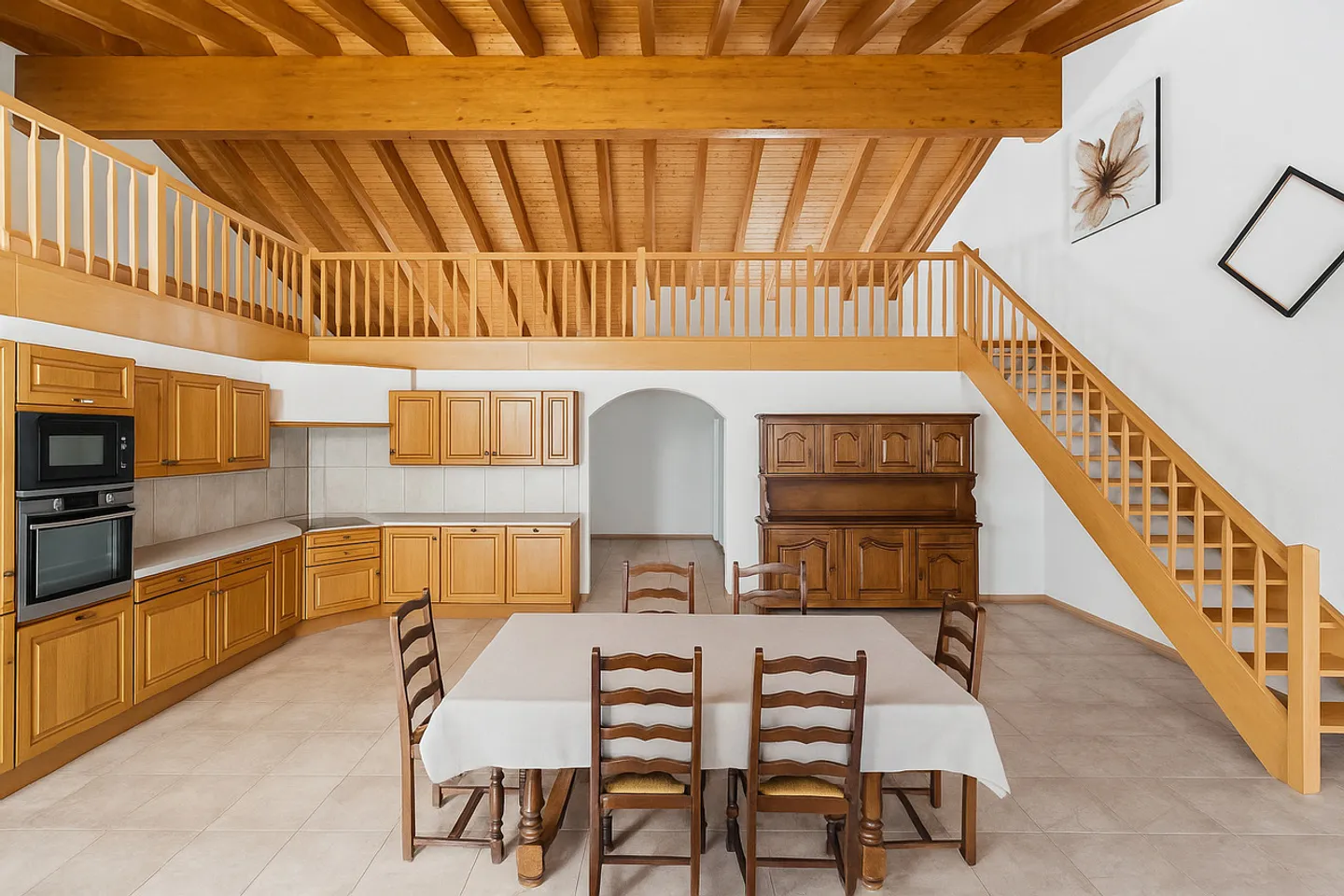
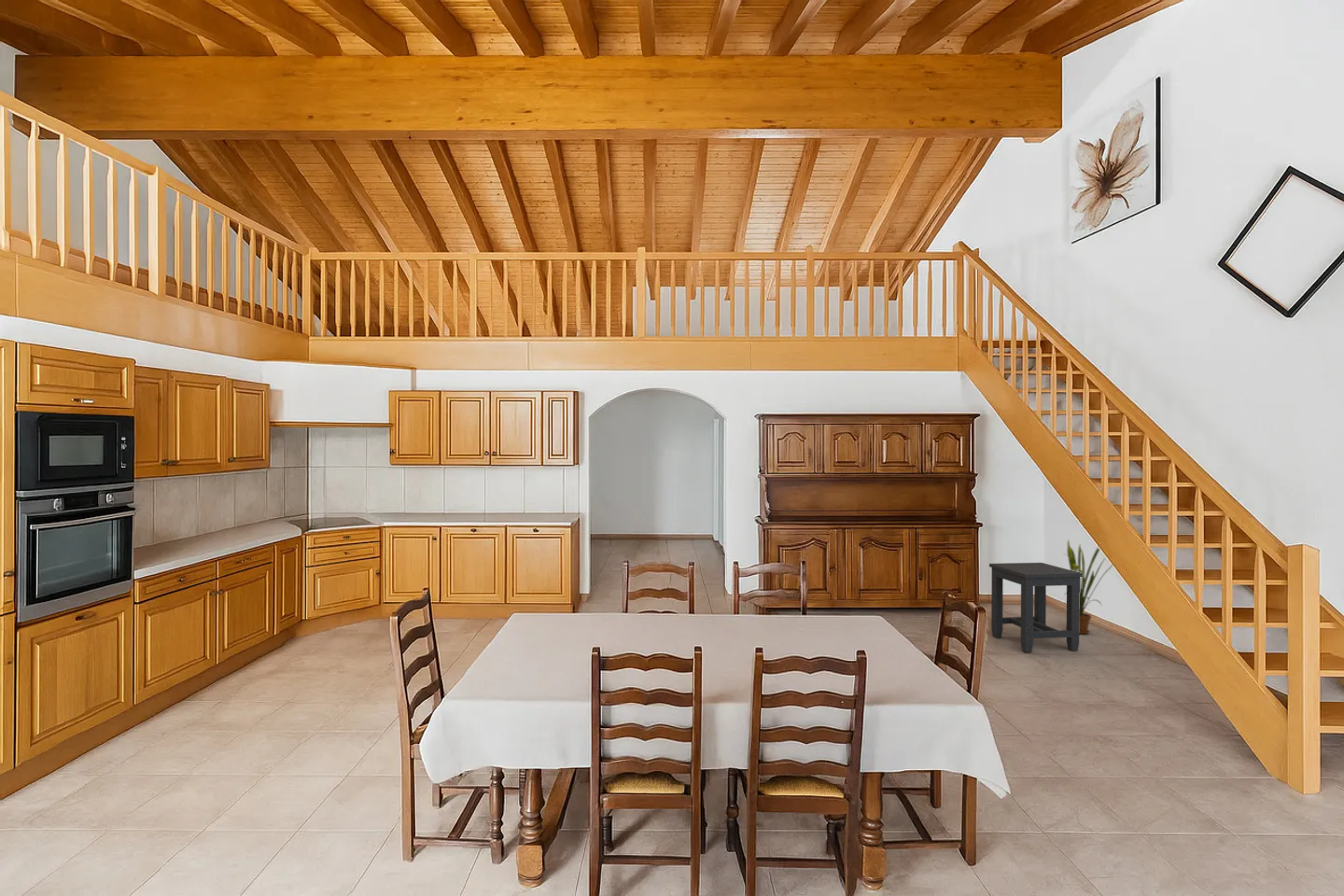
+ house plant (1083, 583)
+ side table (1034, 606)
